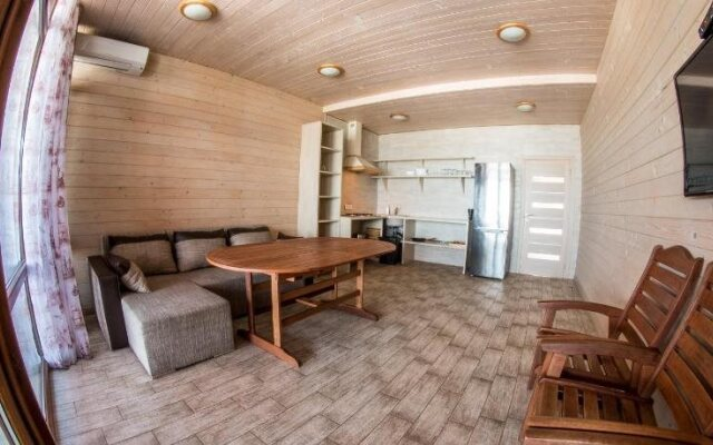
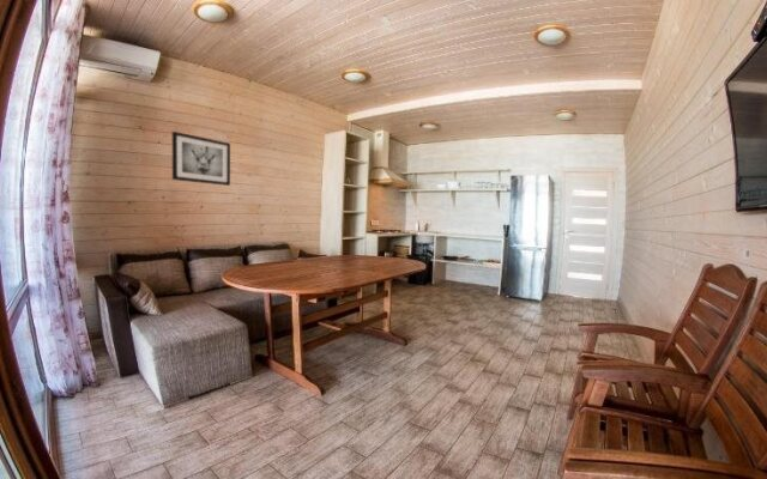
+ wall art (203, 159)
